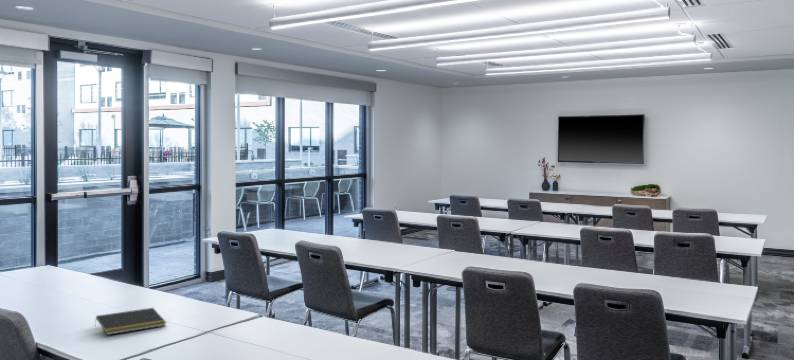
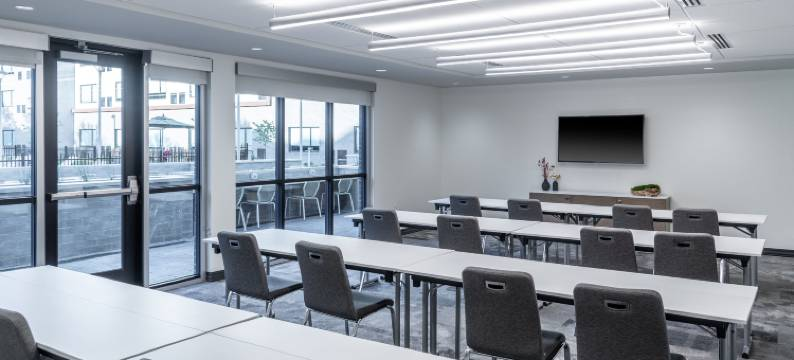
- notepad (131, 320)
